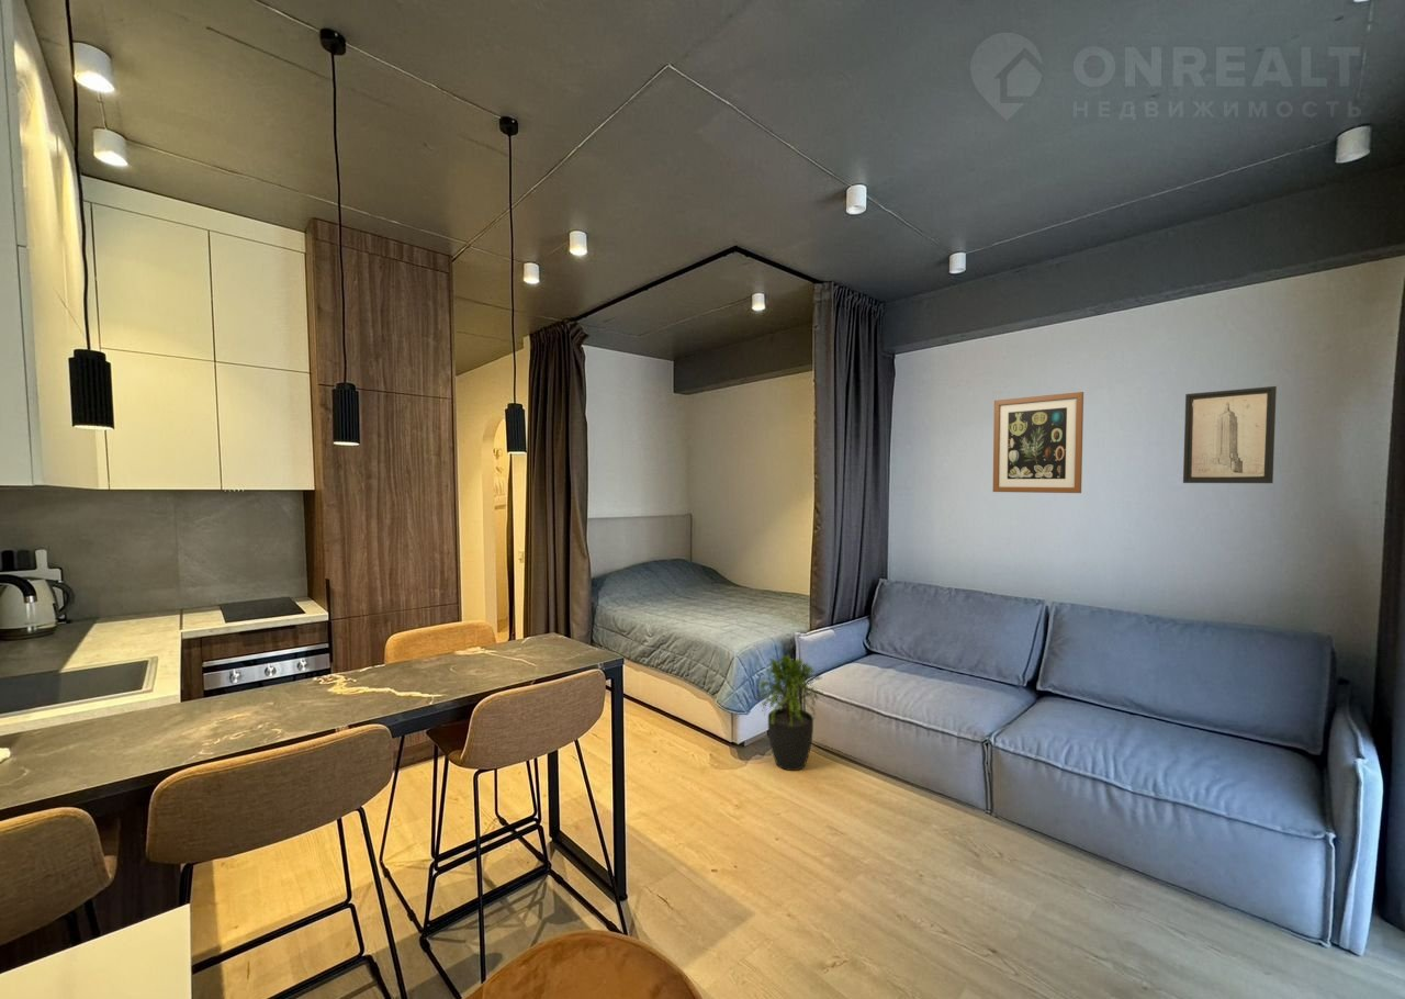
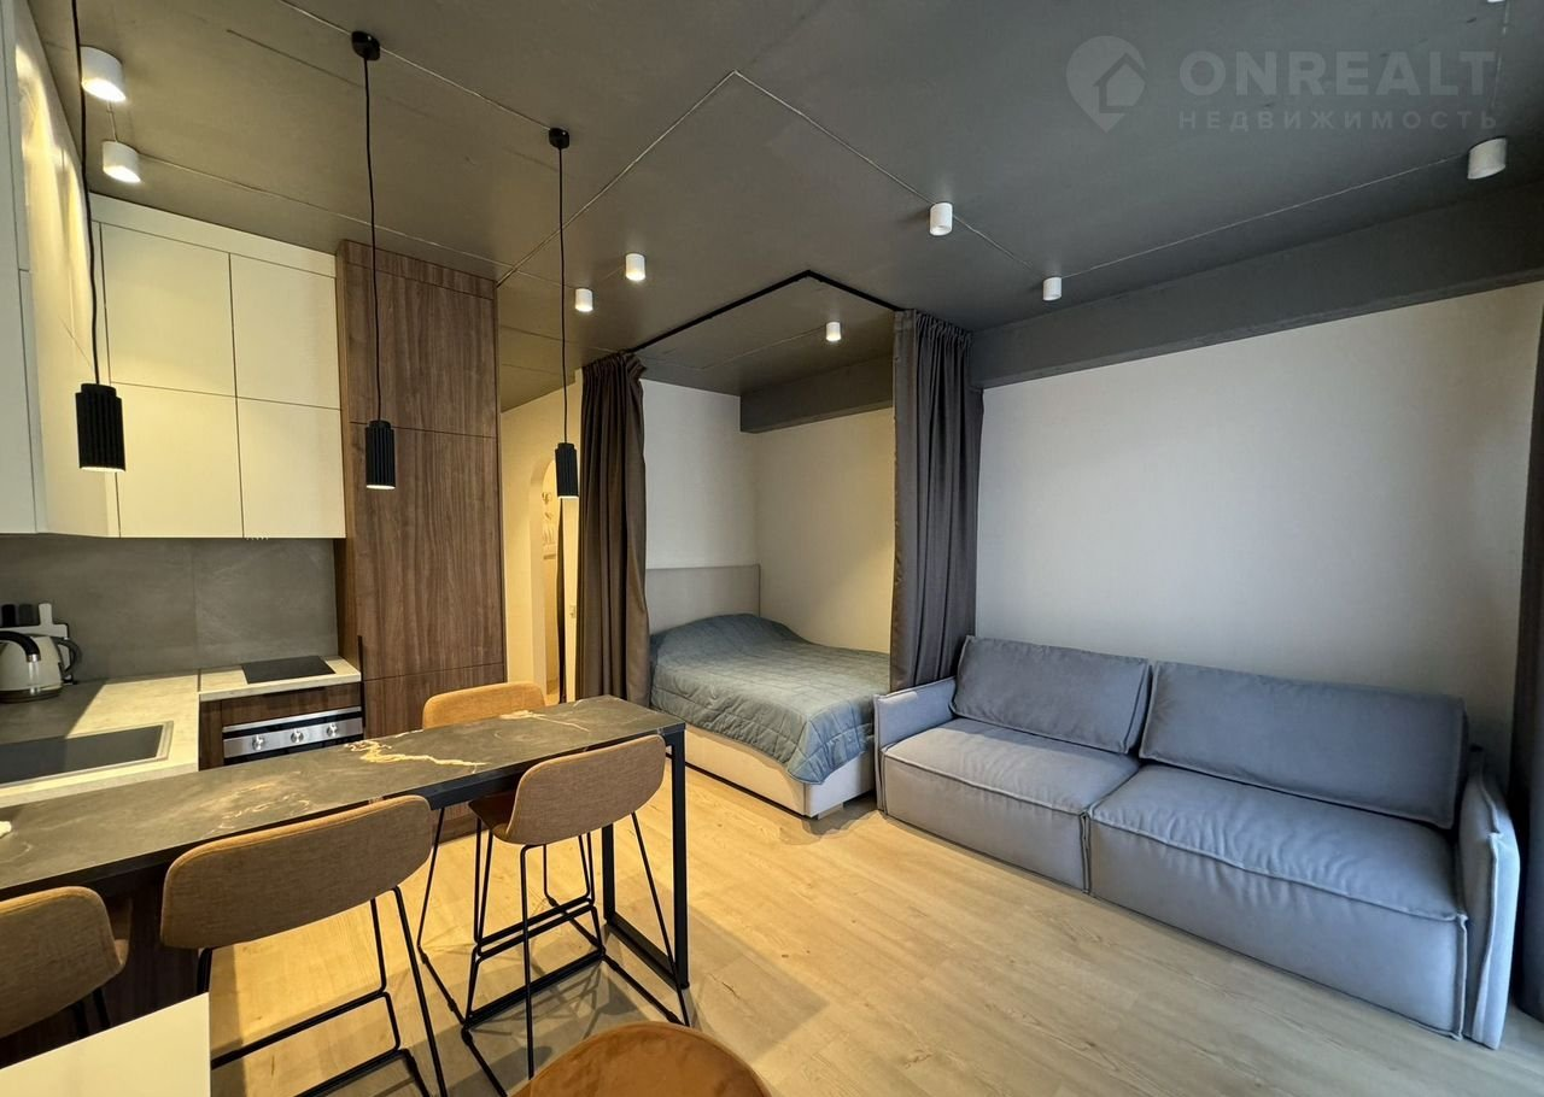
- potted plant (788, 706)
- wall art (1227, 437)
- wall art (1035, 445)
